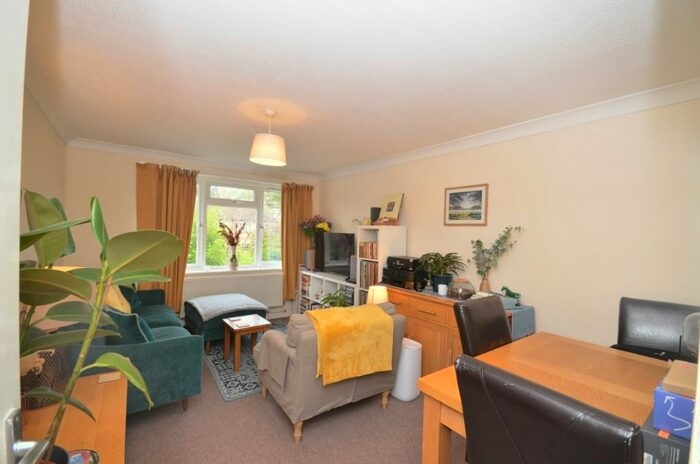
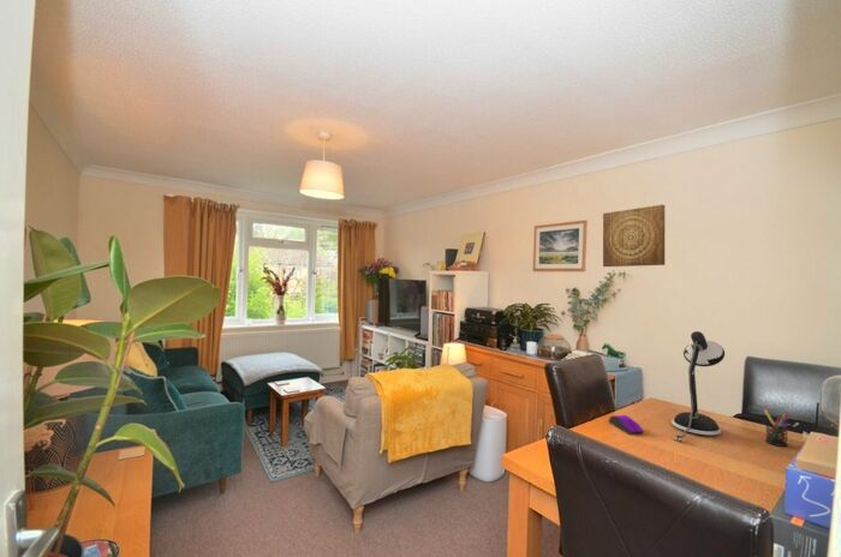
+ computer mouse (625, 423)
+ pen holder (779, 426)
+ desk lamp (694, 381)
+ wall art (632, 238)
